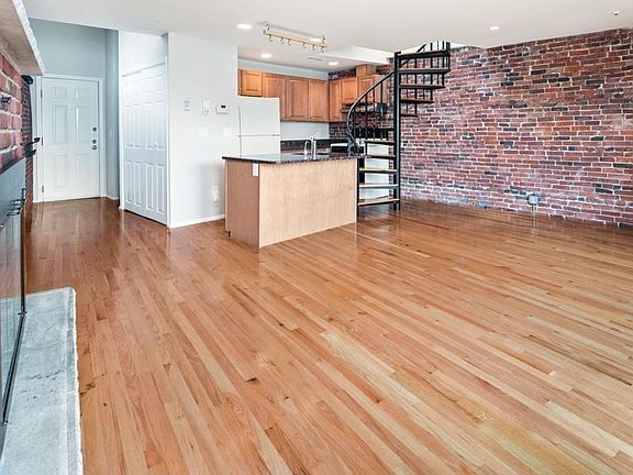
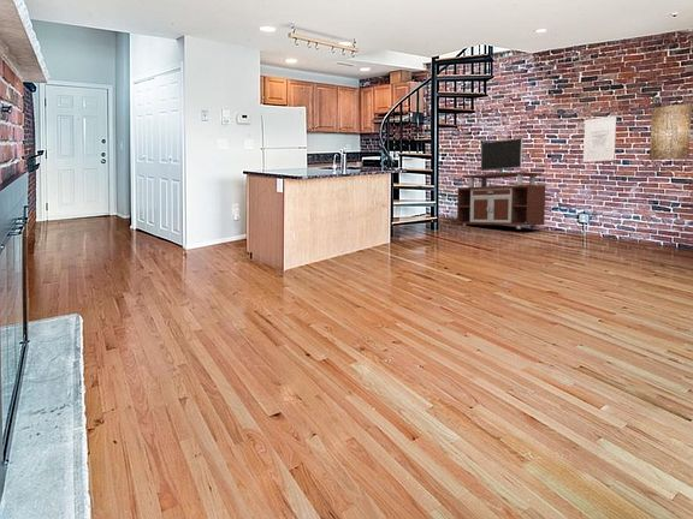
+ tv stand (499, 186)
+ wall art (599, 139)
+ wall art (670, 132)
